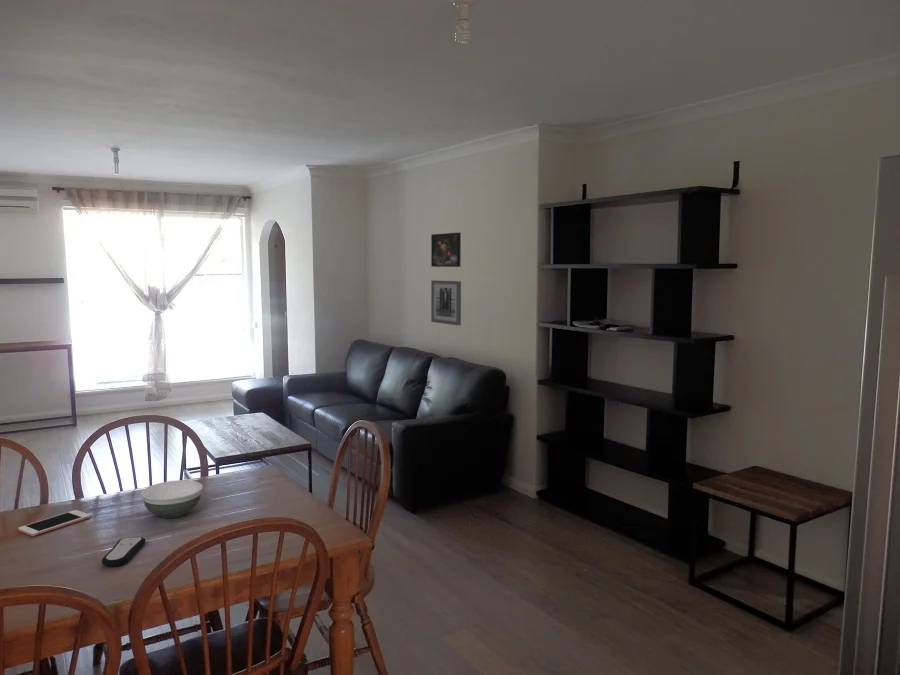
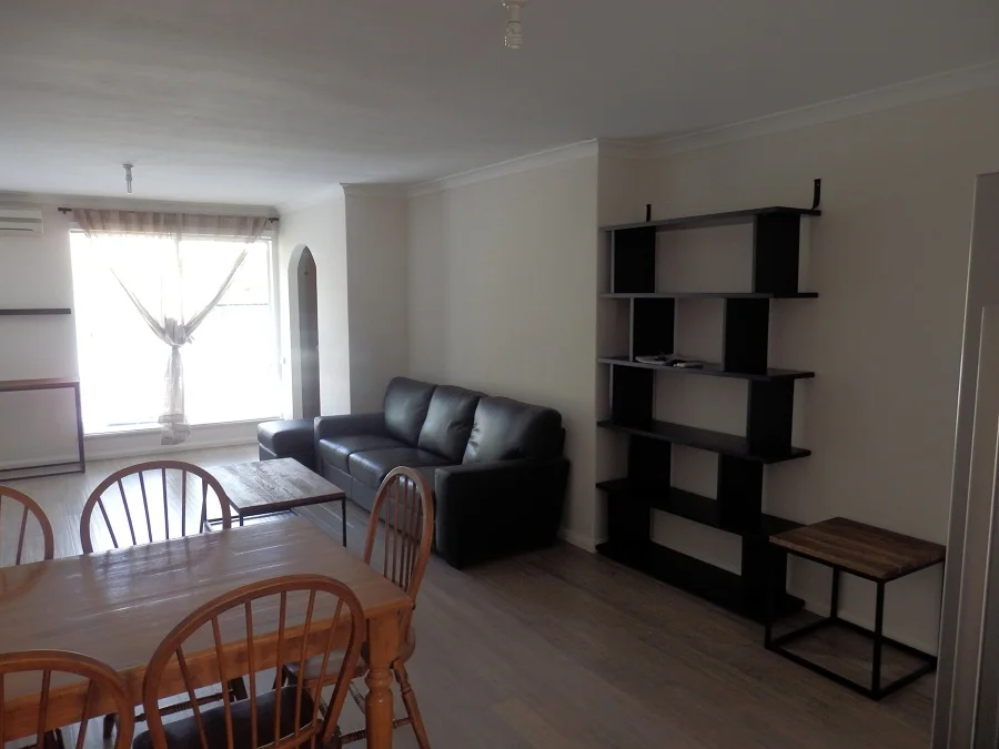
- cell phone (55, 522)
- bowl (172, 501)
- remote control (123, 550)
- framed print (445, 250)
- wall art (445, 302)
